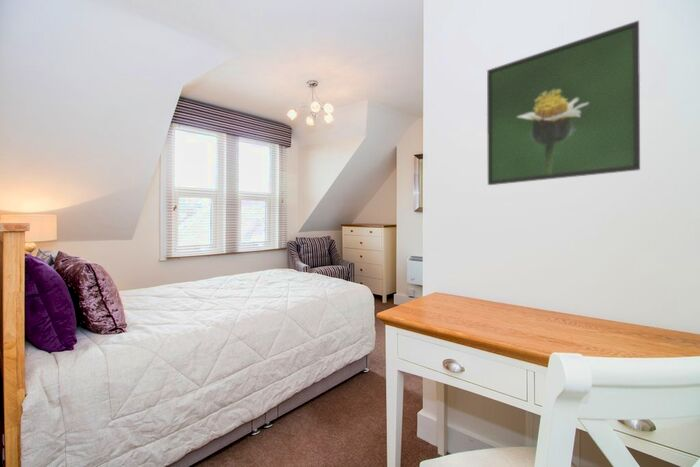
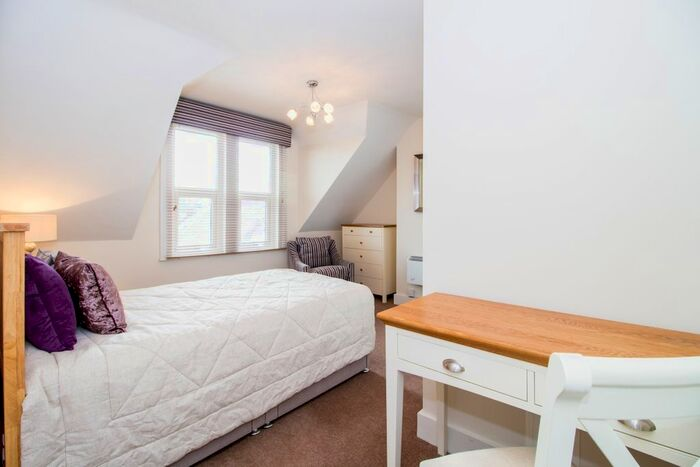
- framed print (553, 113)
